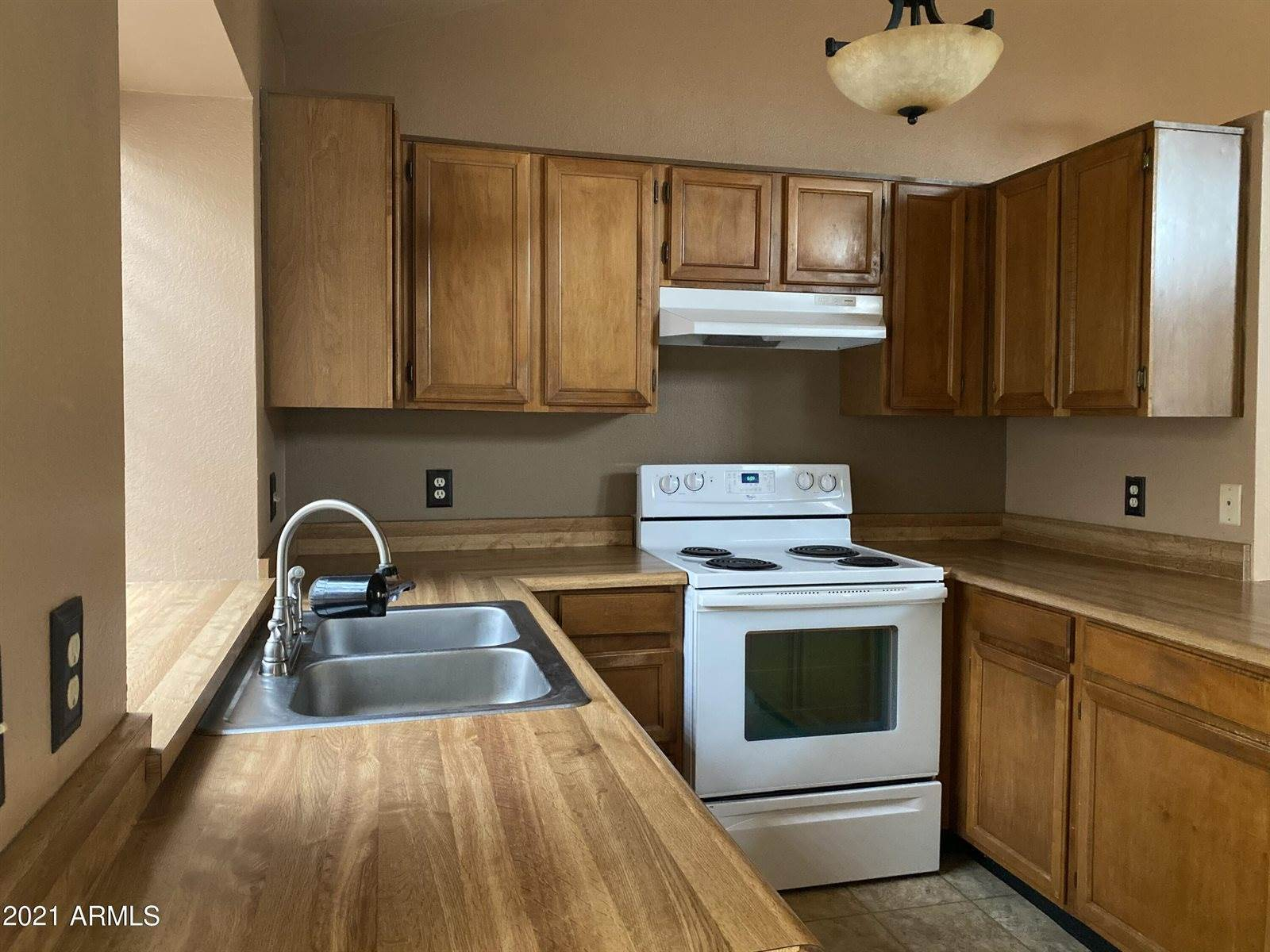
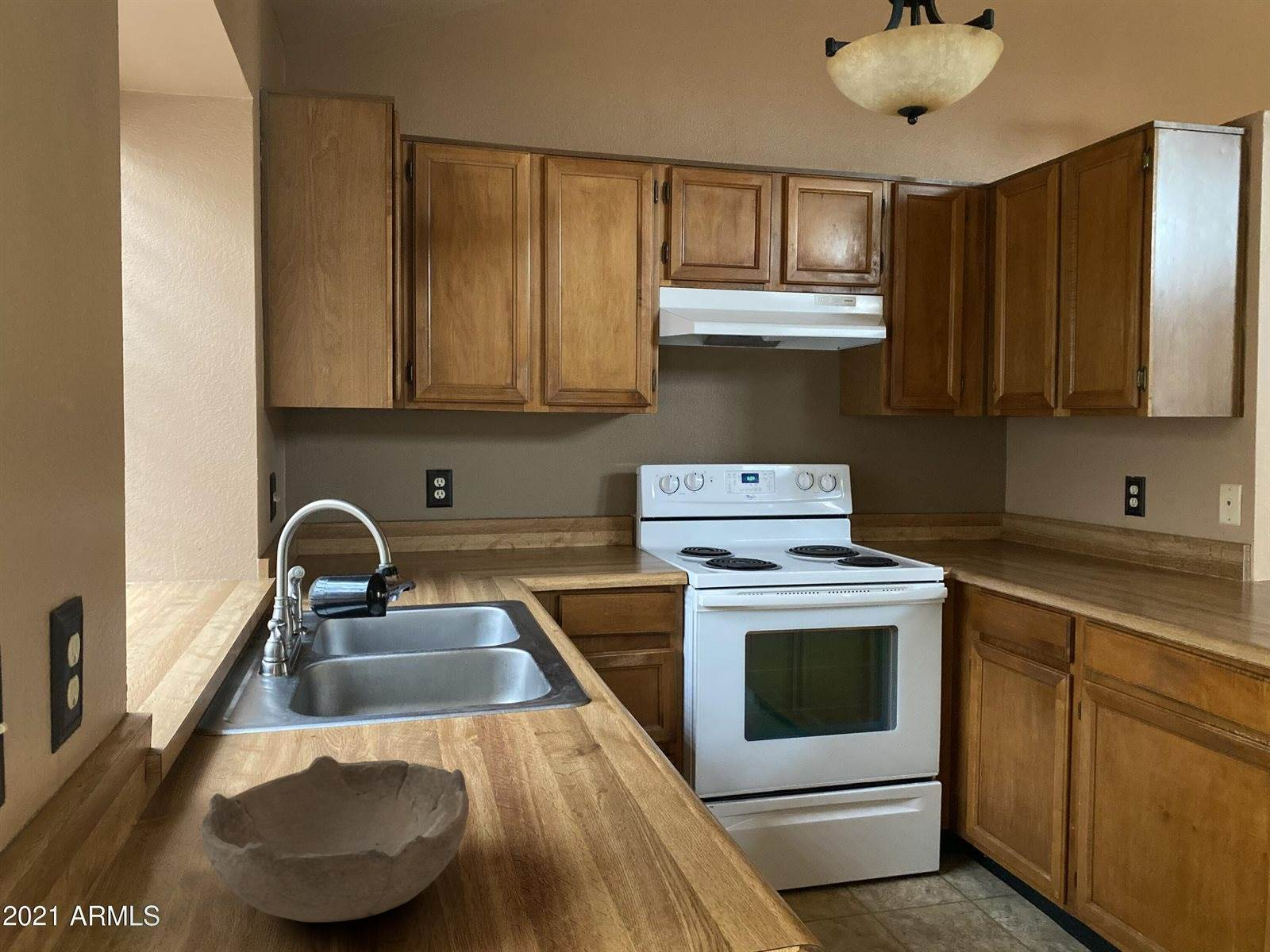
+ bowl (342, 843)
